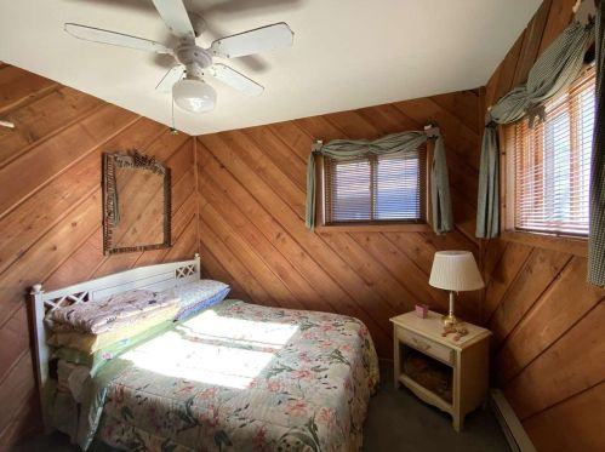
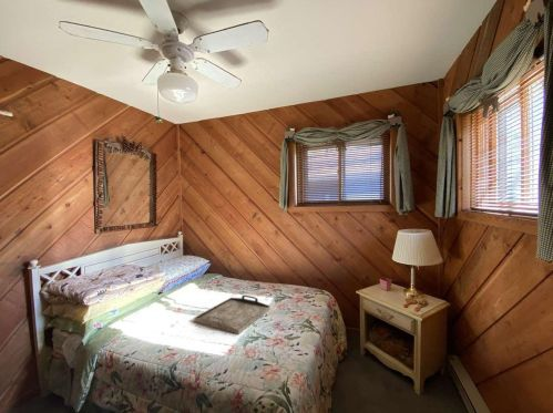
+ serving tray (234, 310)
